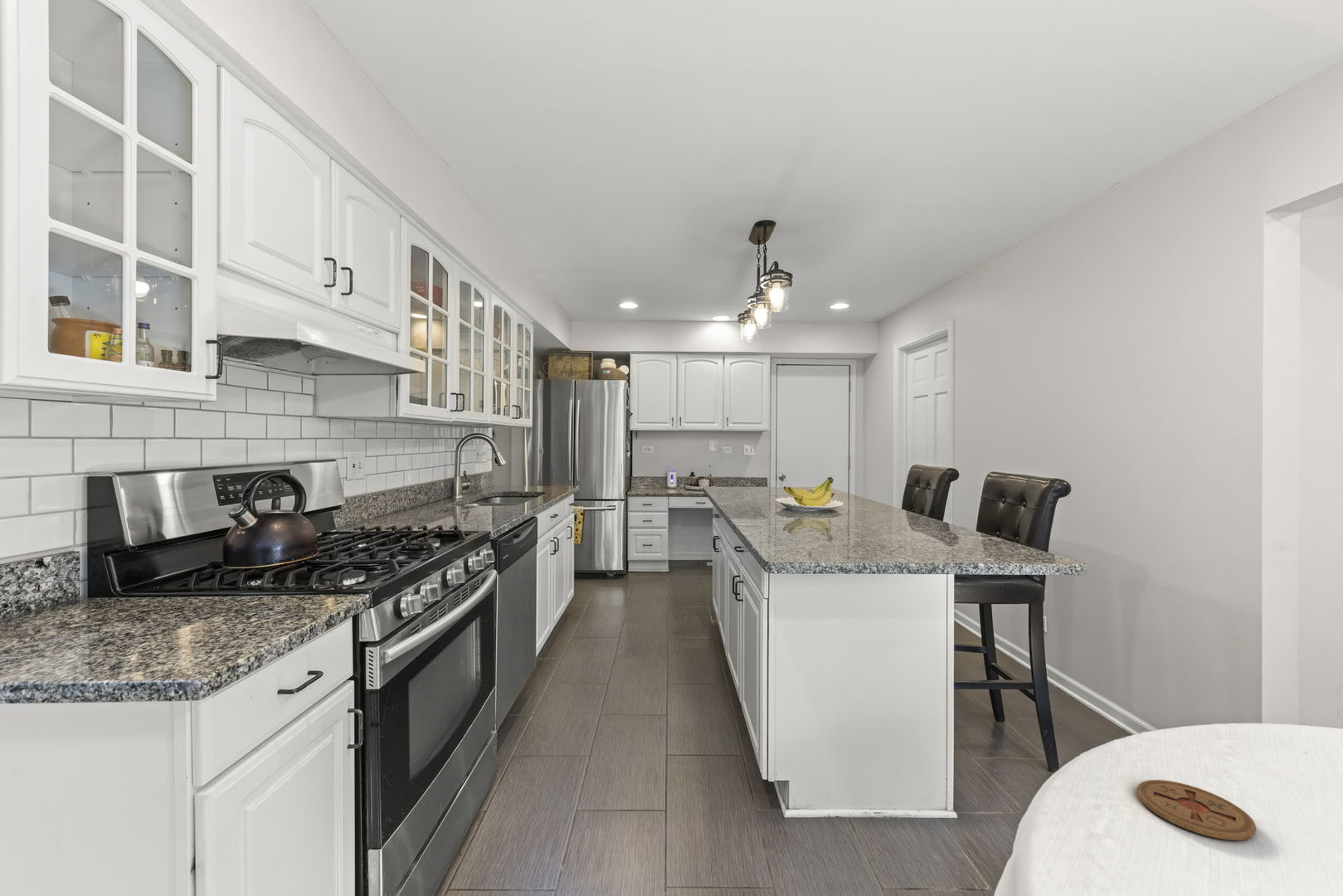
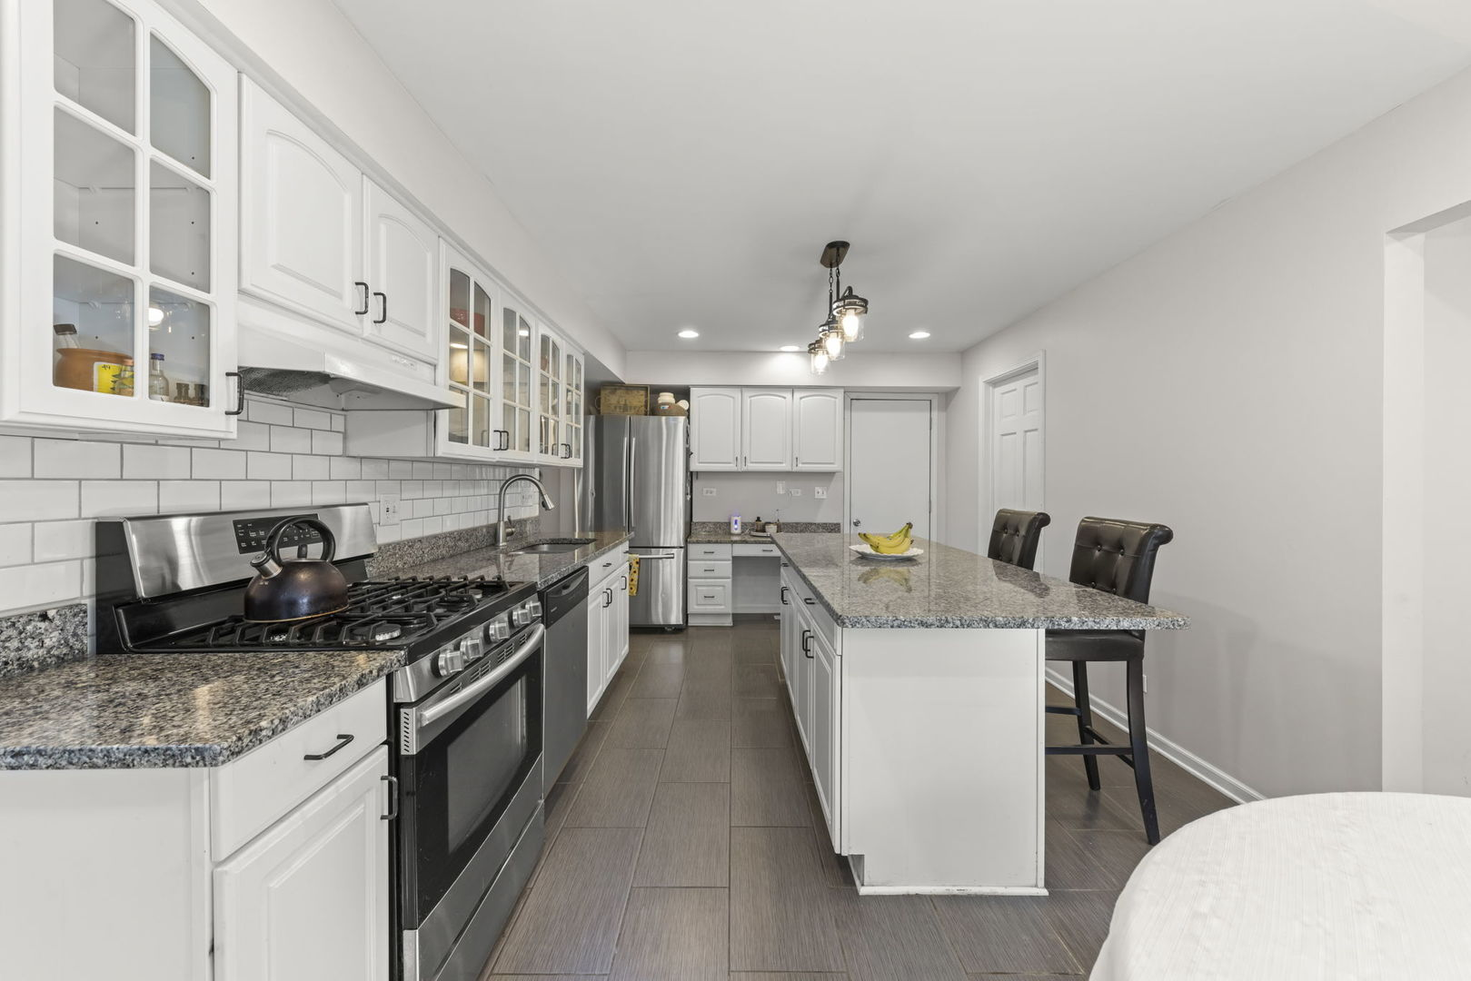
- coaster (1193, 807)
